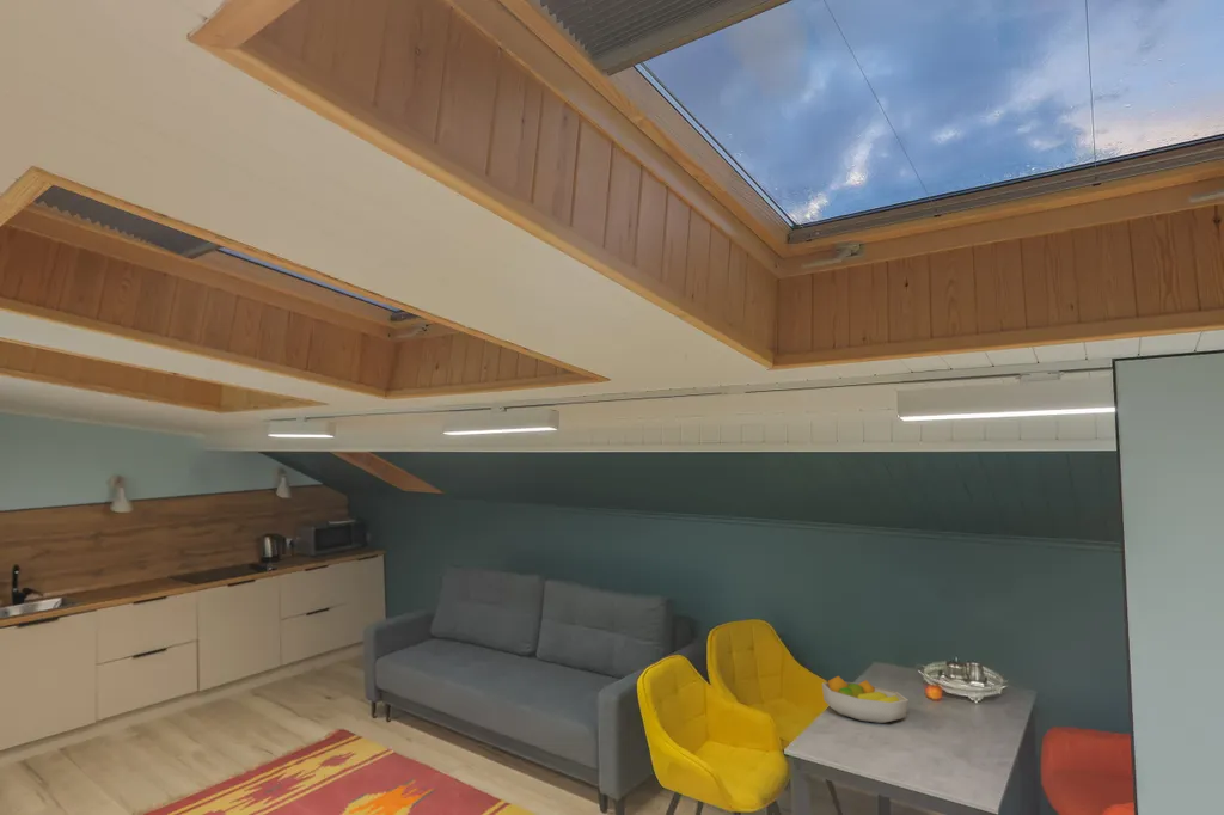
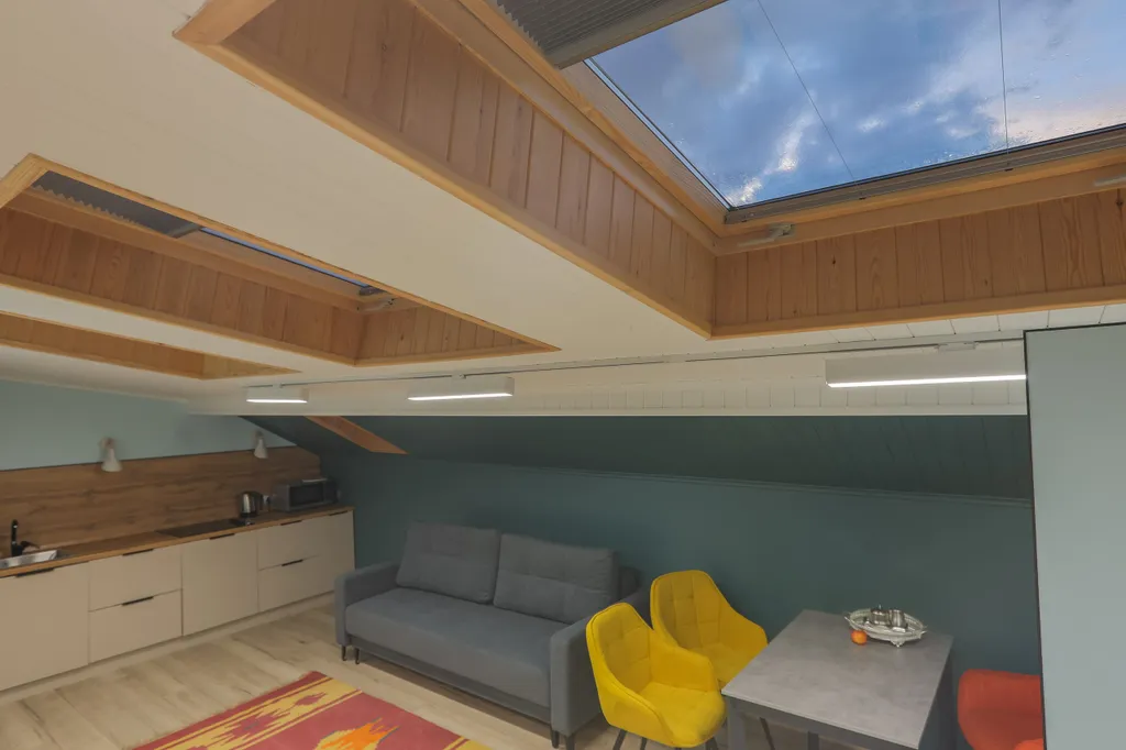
- fruit bowl (863, 697)
